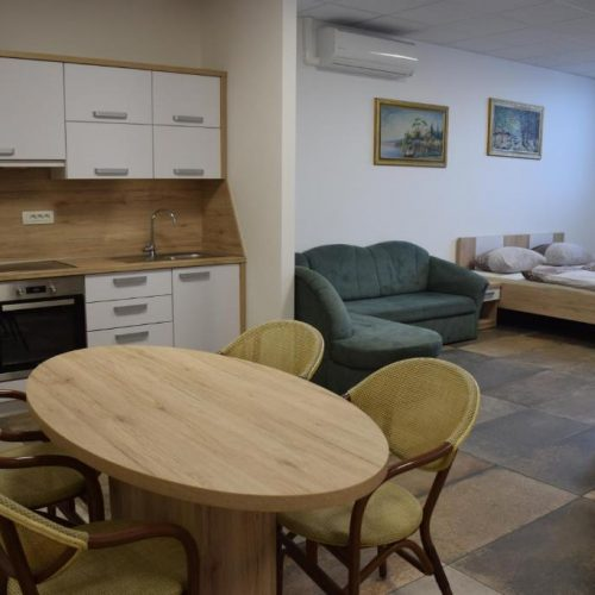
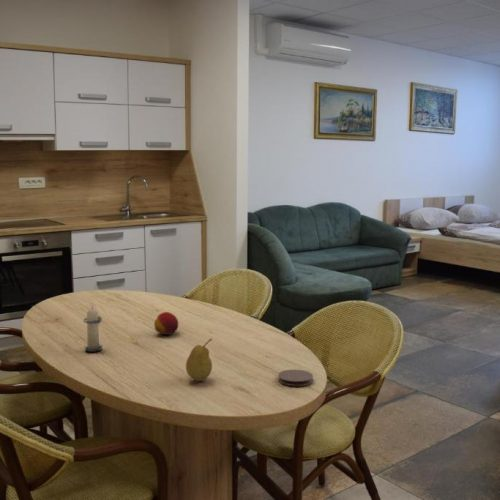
+ fruit (199, 360)
+ fruit (166, 323)
+ candle (92, 327)
+ coaster (295, 377)
